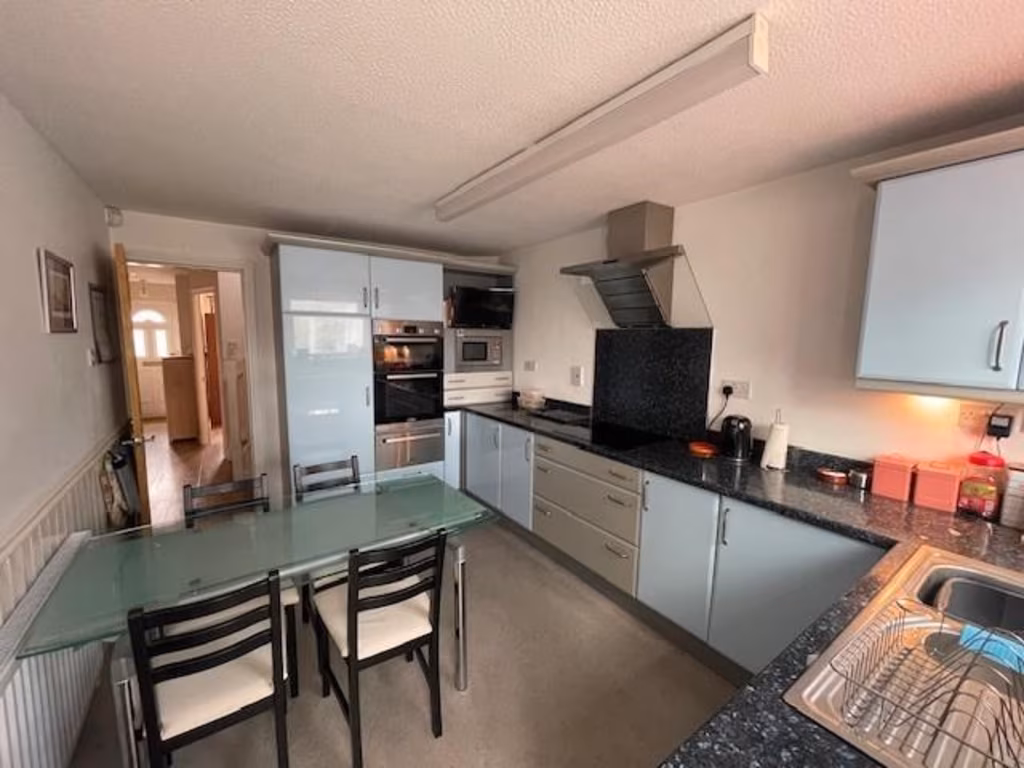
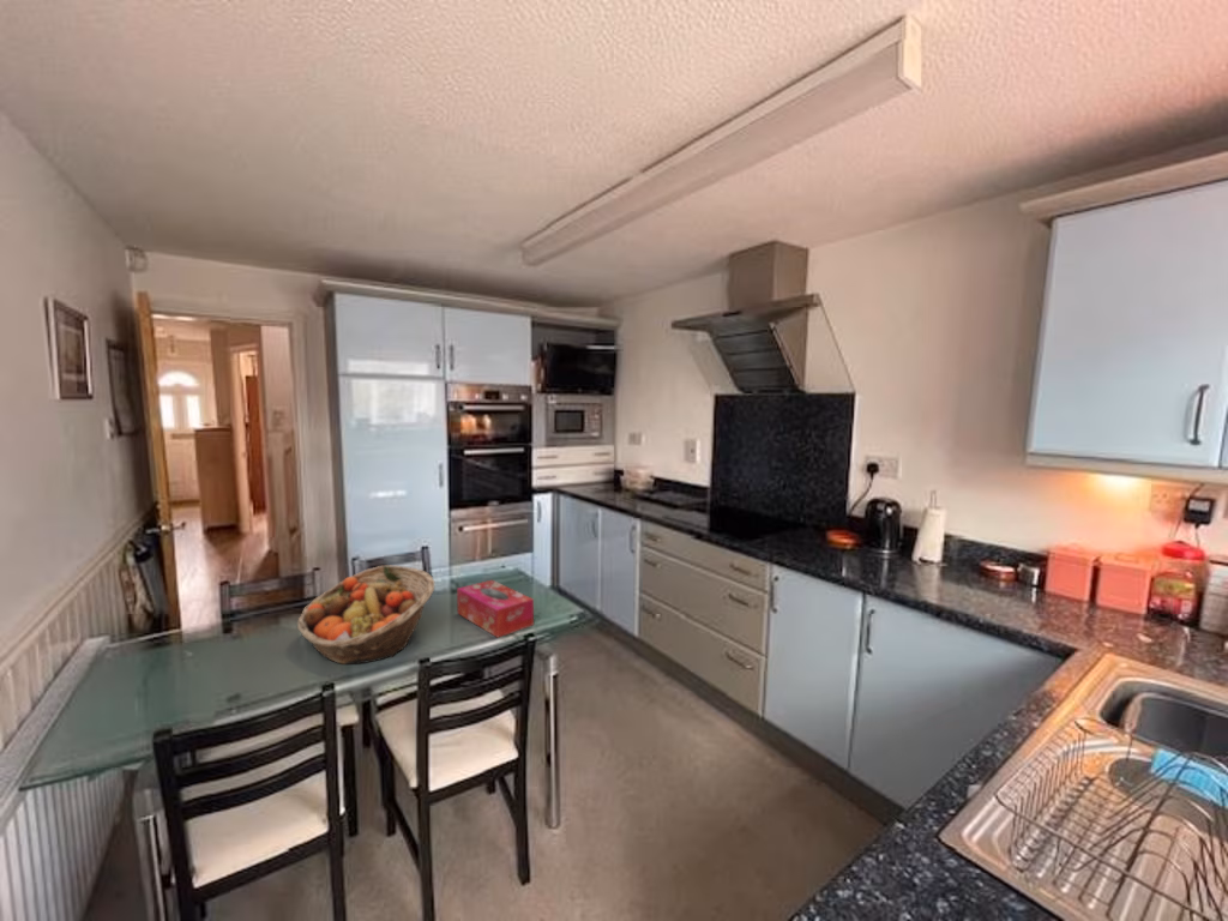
+ tissue box (494, 606)
+ fruit basket (368, 610)
